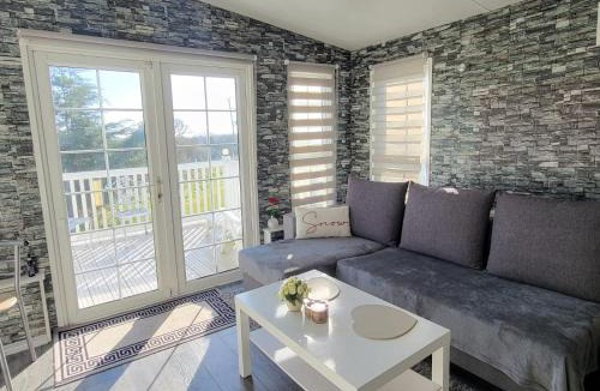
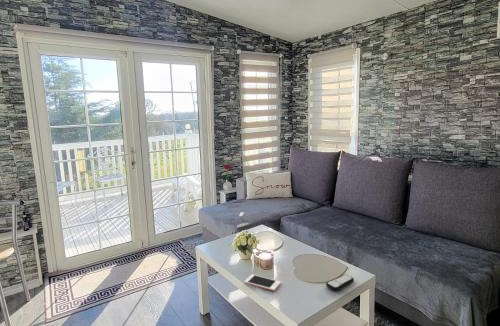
+ remote control (340, 282)
+ cell phone (262, 282)
